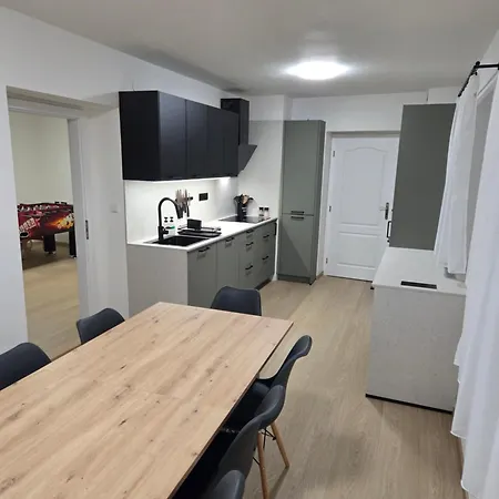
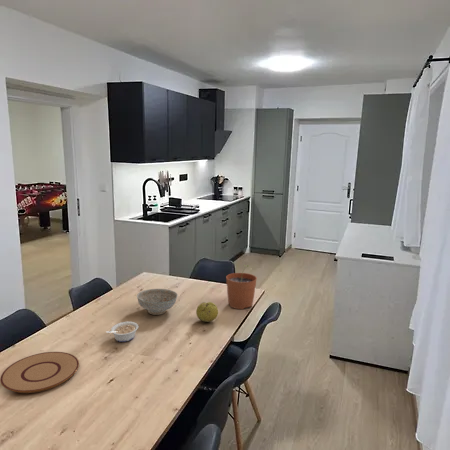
+ fruit (207, 312)
+ plate (41, 371)
+ plant pot (241, 284)
+ legume (124, 332)
+ decorative bowl (157, 303)
